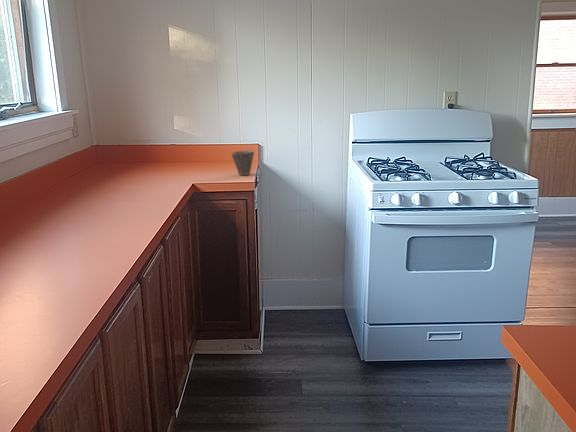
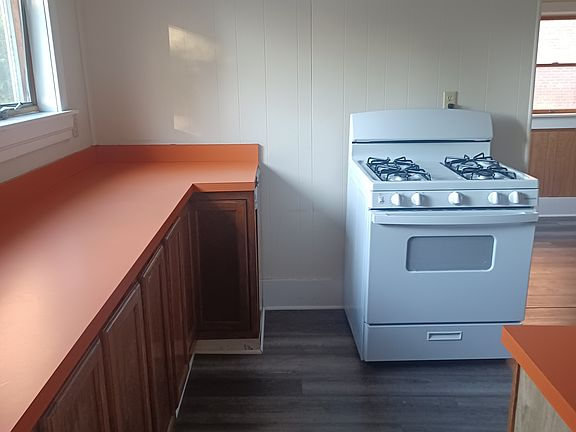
- cup (243, 163)
